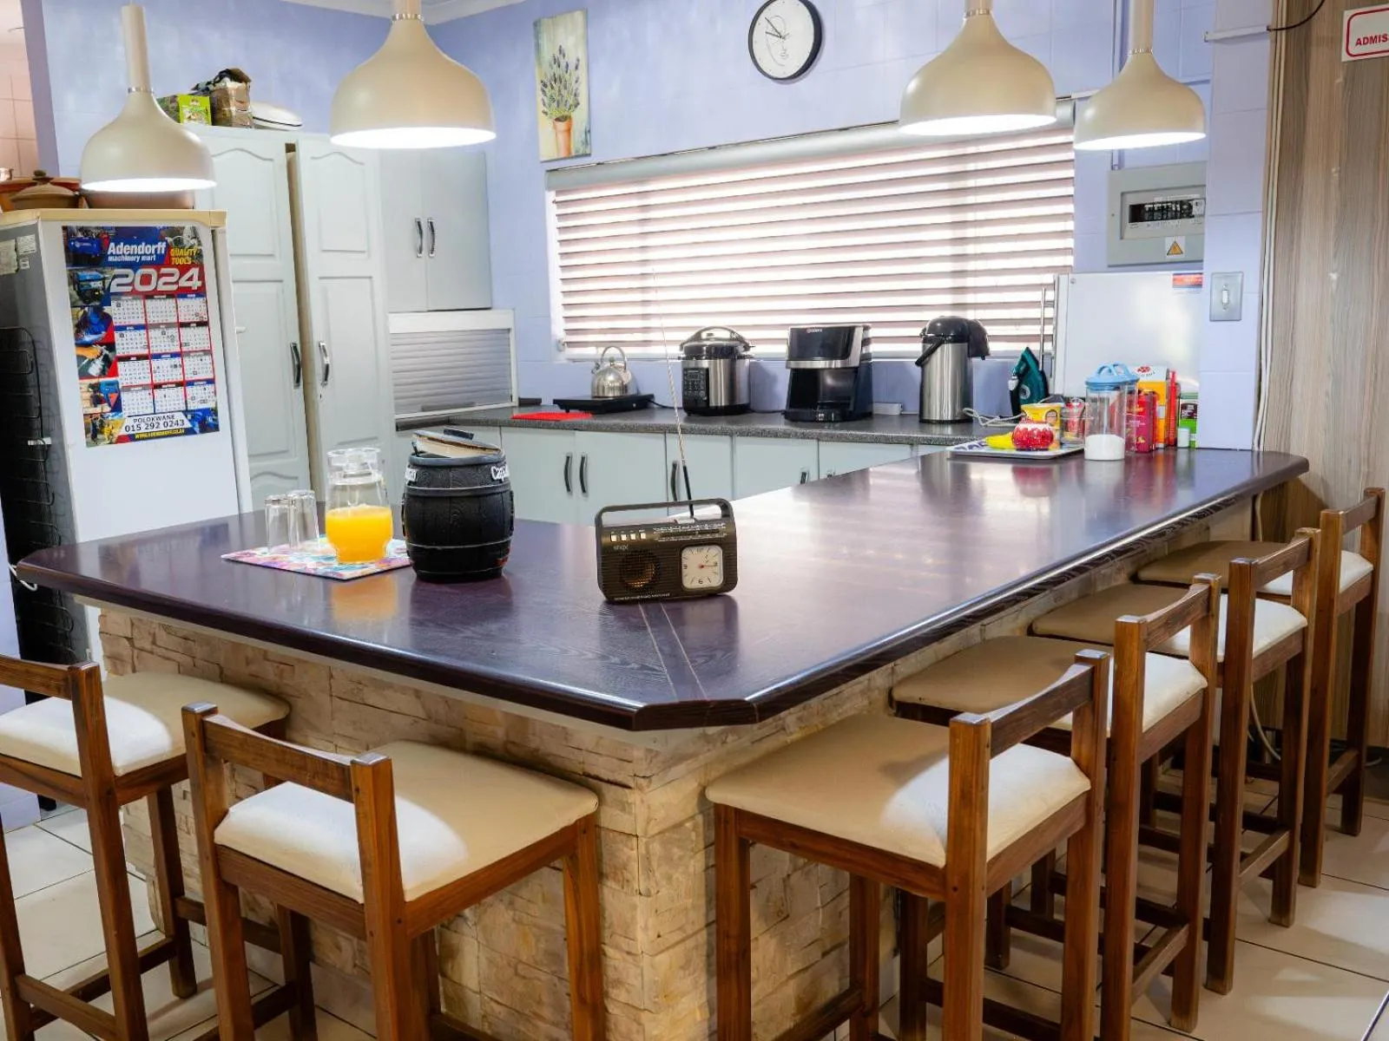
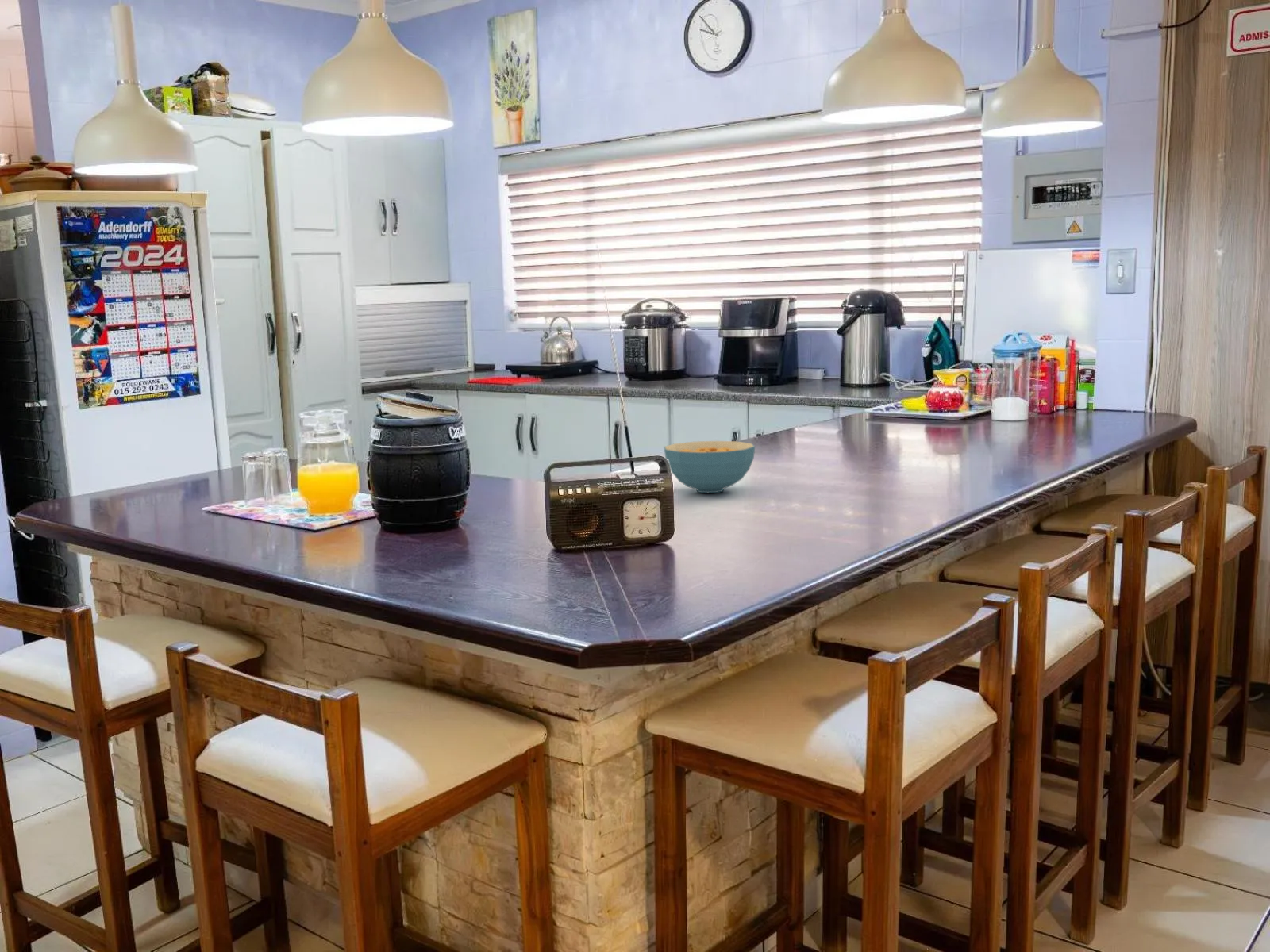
+ cereal bowl (709, 468)
